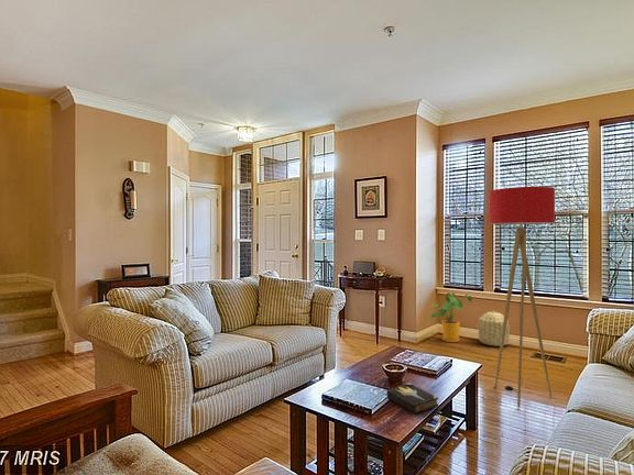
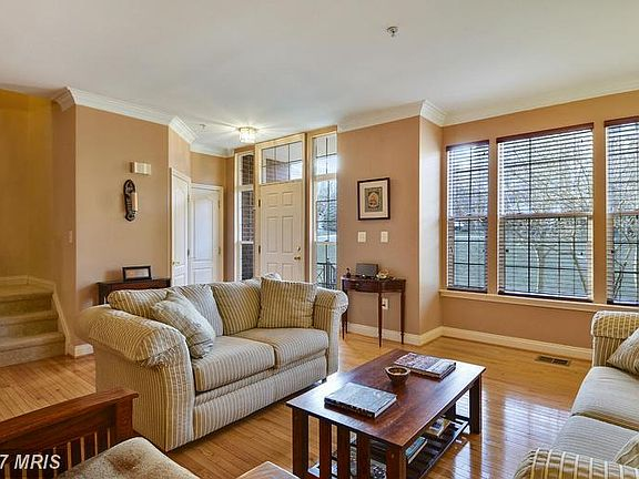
- floor lamp (522, 294)
- hardback book (412, 397)
- basket (493, 327)
- house plant (450, 317)
